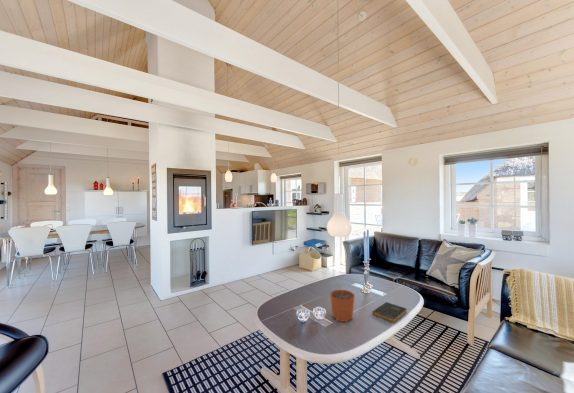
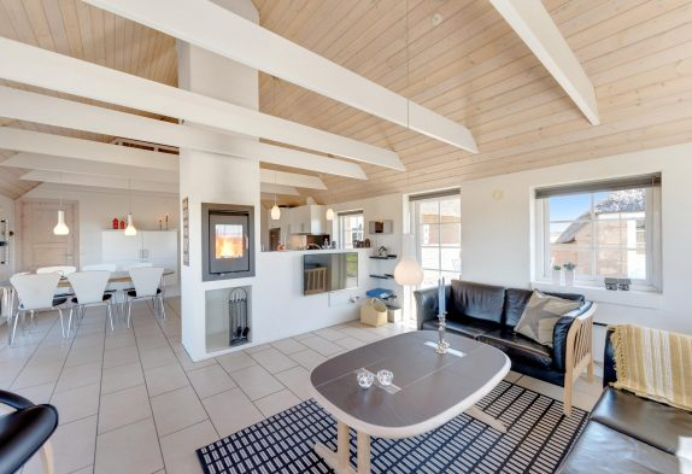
- book (389, 311)
- plant pot (342, 299)
